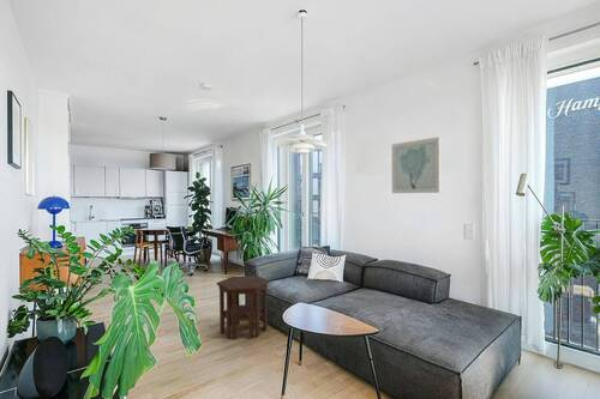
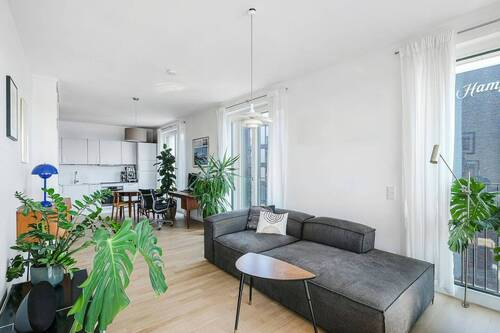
- wall art (414, 167)
- side table (244, 306)
